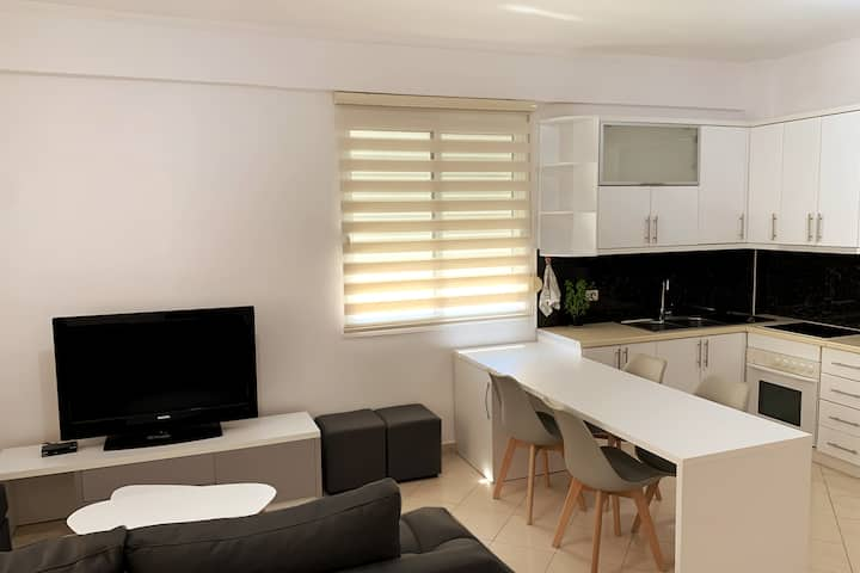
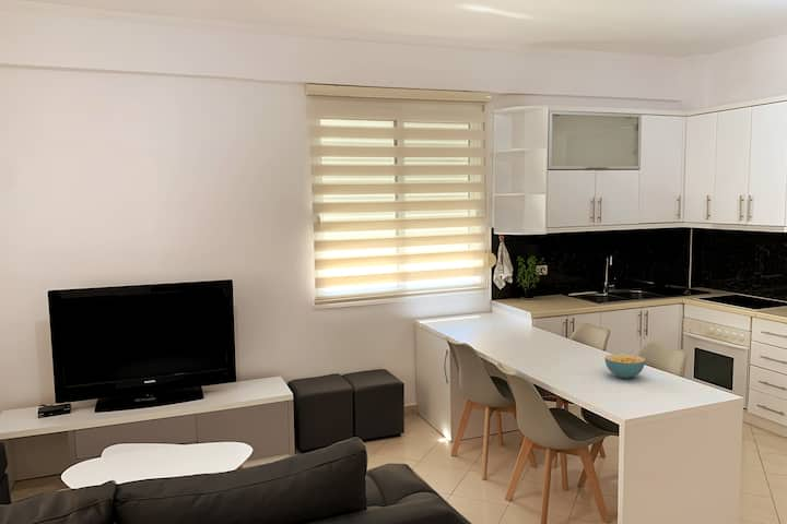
+ cereal bowl (624, 367)
